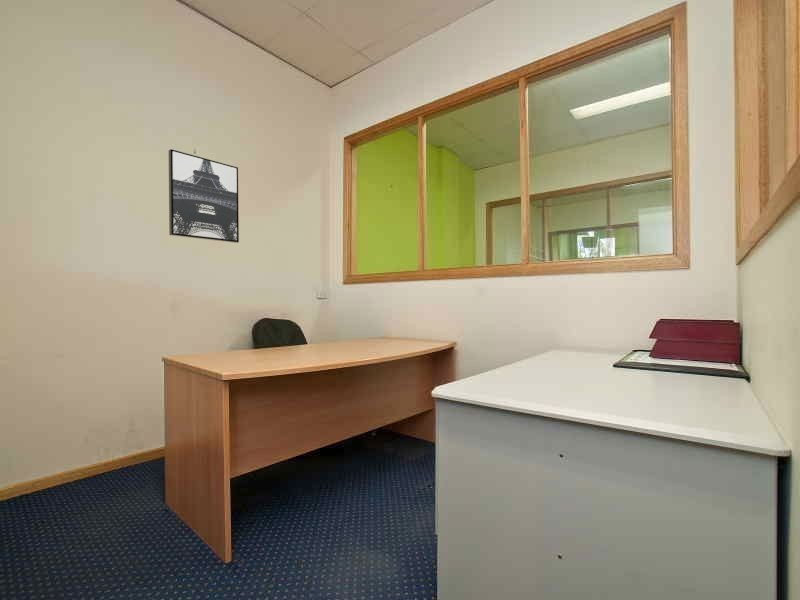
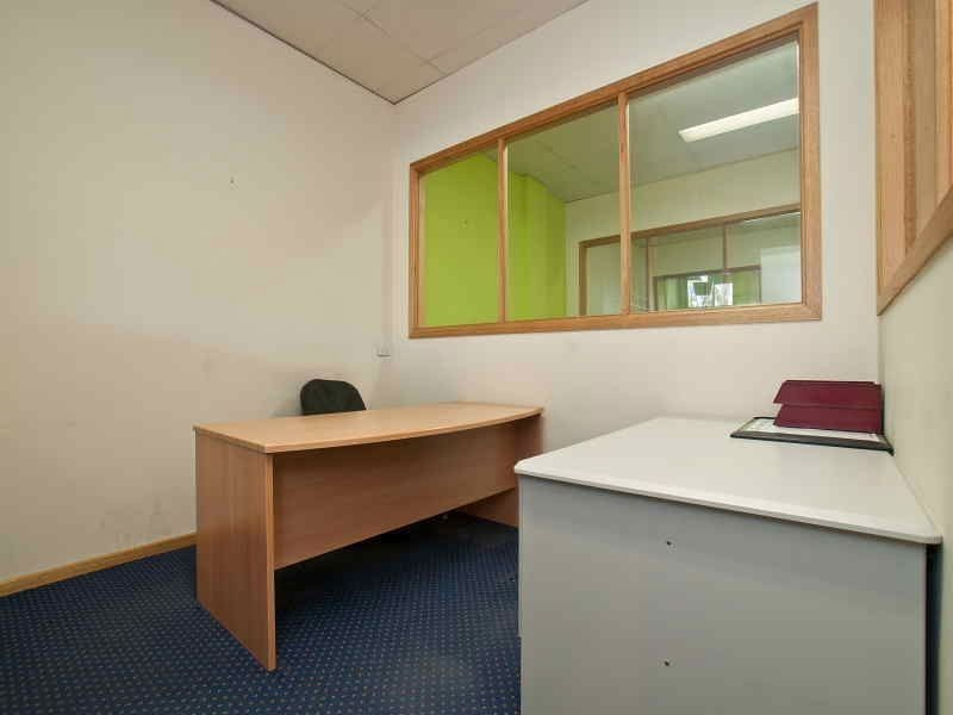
- wall art (205, 199)
